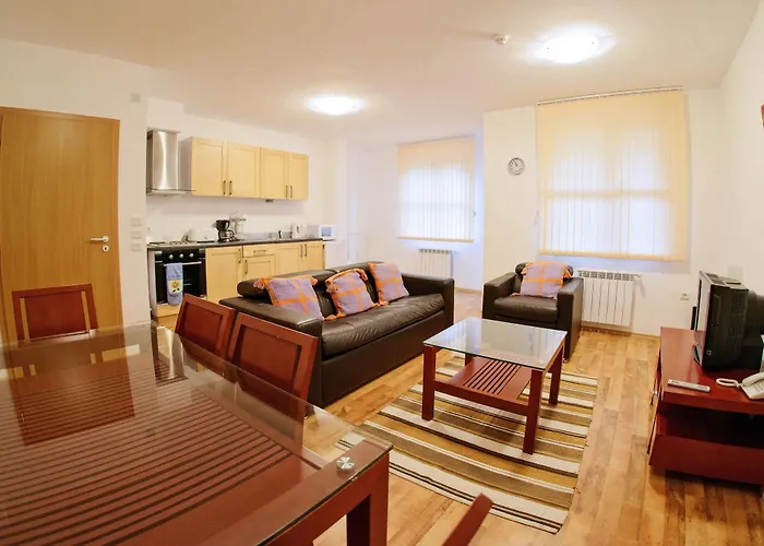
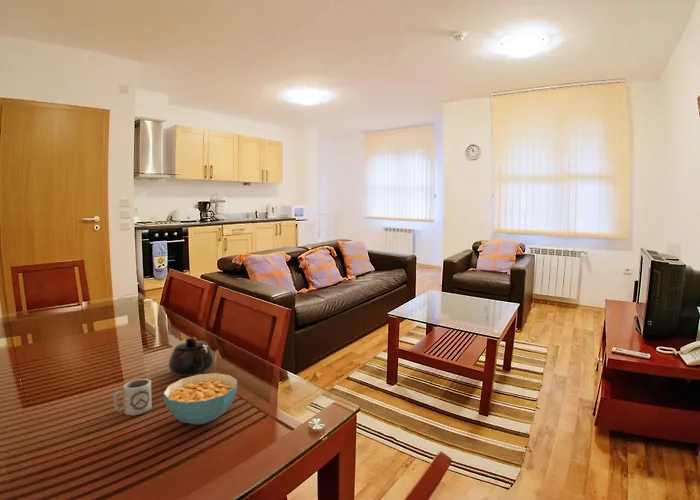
+ teapot (192, 355)
+ cereal bowl (202, 402)
+ cup (133, 397)
